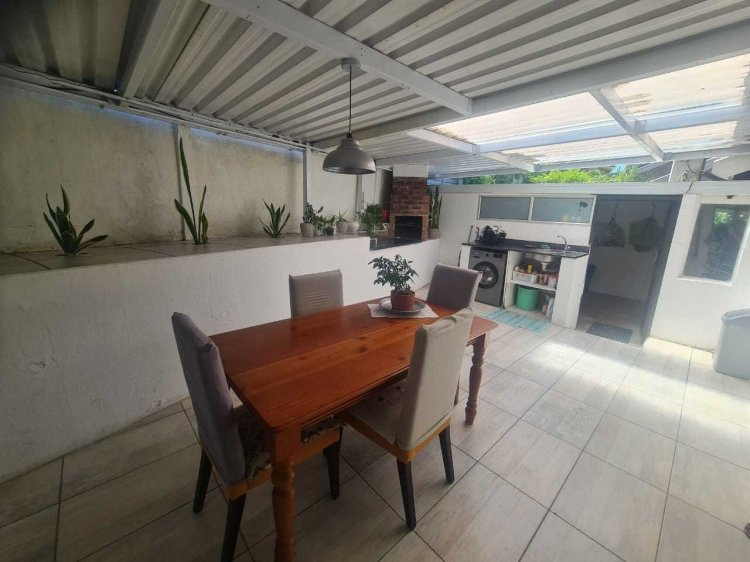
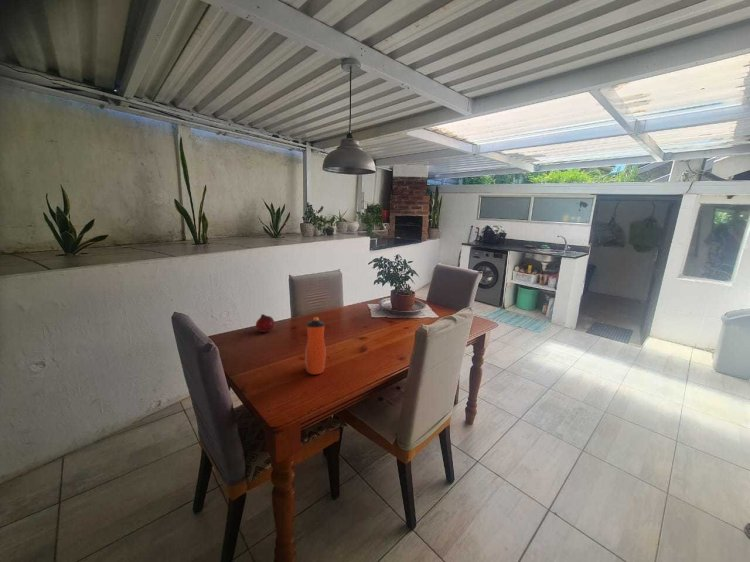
+ fruit (265, 323)
+ water bottle (315, 344)
